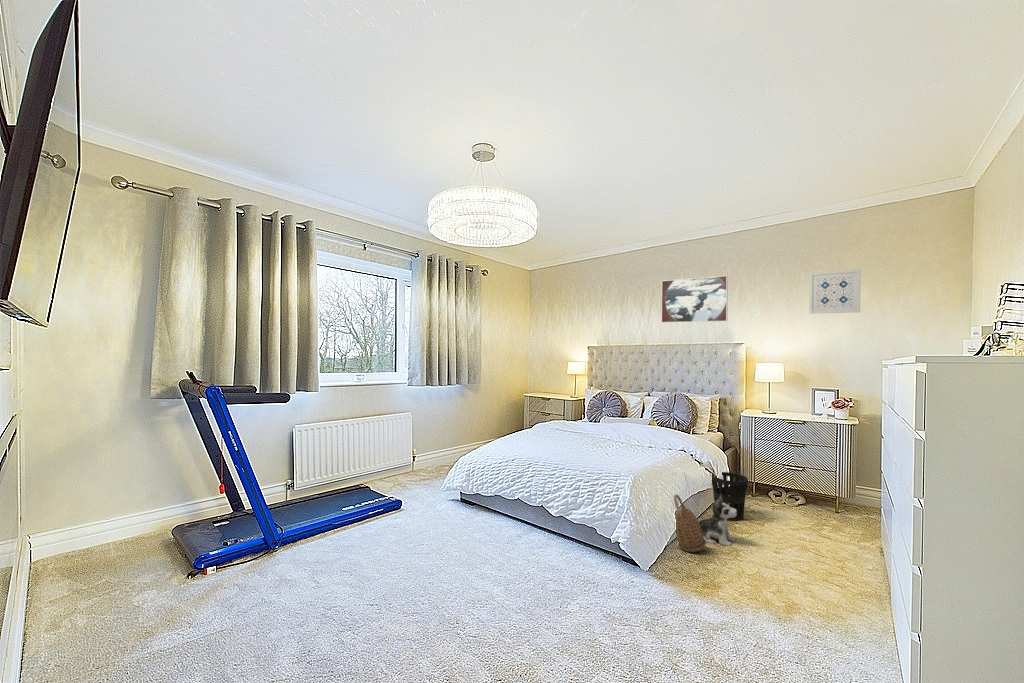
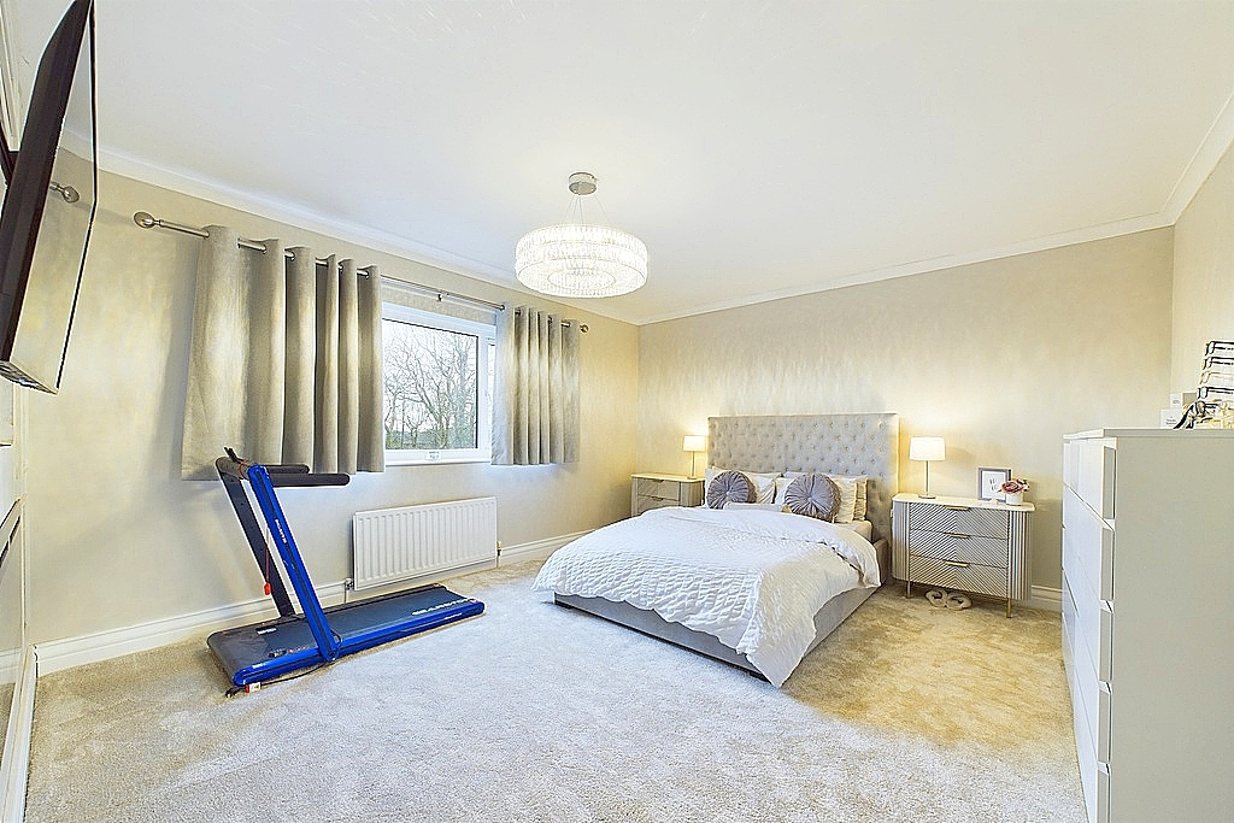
- plush toy (713, 515)
- wall art (834, 292)
- wastebasket (729, 496)
- basket (690, 521)
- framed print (693, 300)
